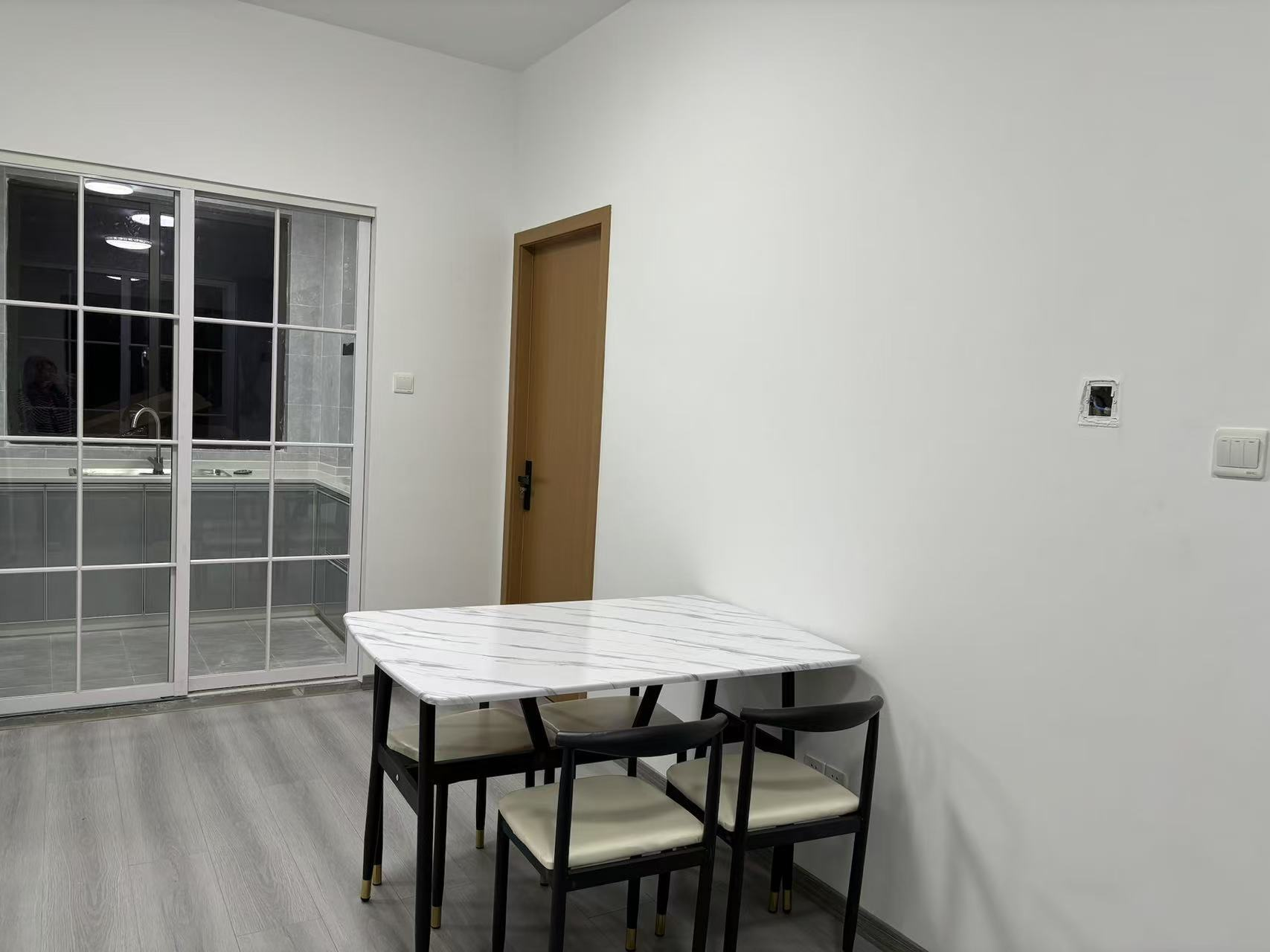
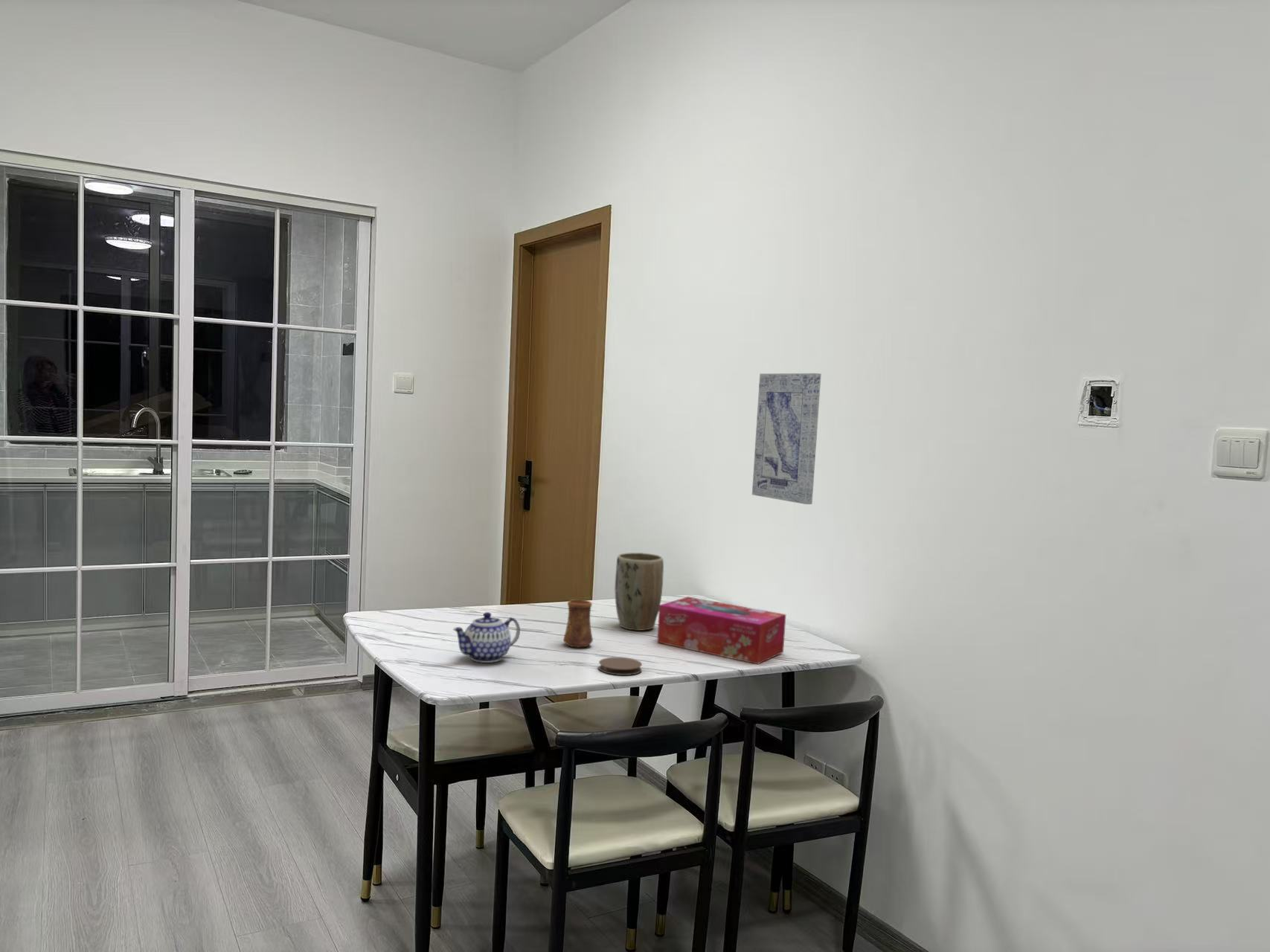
+ coaster (620, 666)
+ wall art (785, 437)
+ cup (579, 623)
+ plant pot (638, 591)
+ tissue box (721, 628)
+ teapot (487, 635)
